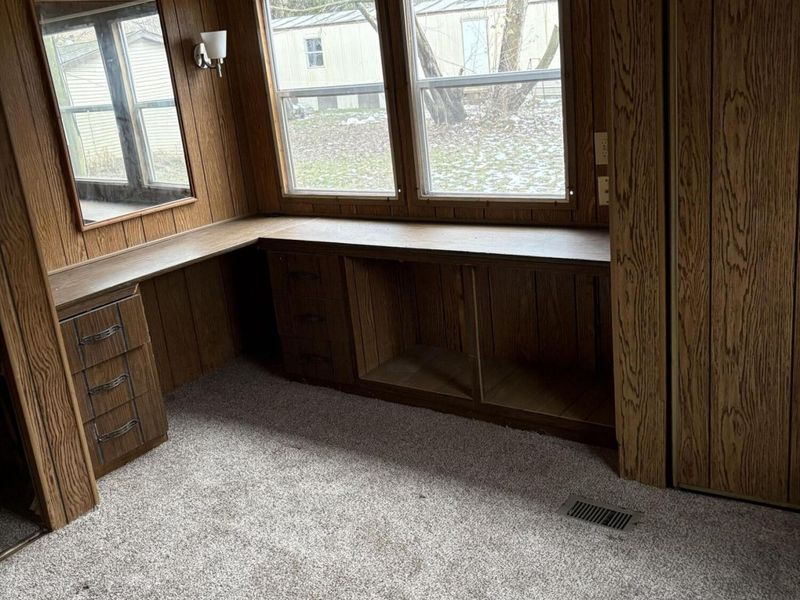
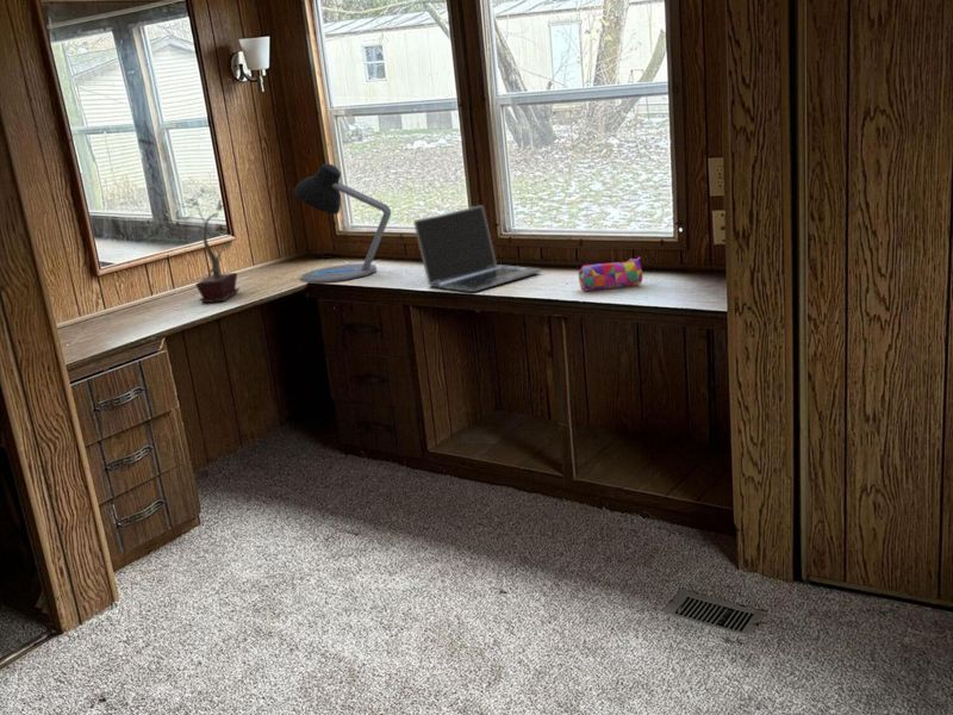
+ desk lamp (337, 213)
+ laptop (478, 247)
+ pencil case (610, 274)
+ potted plant (204, 243)
